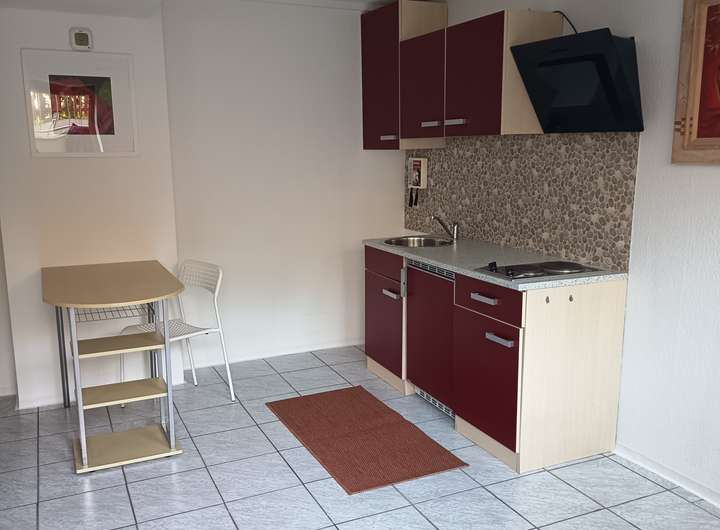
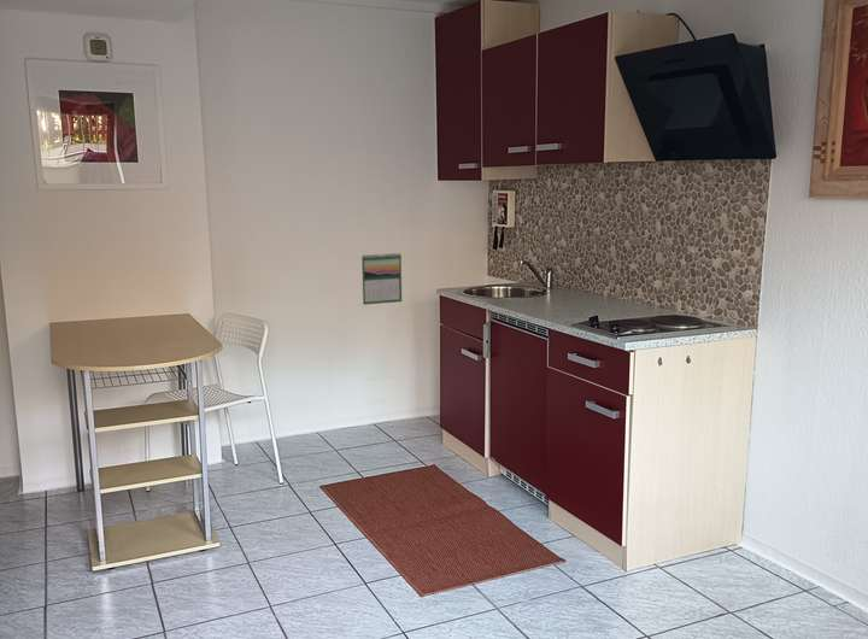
+ calendar (381, 277)
